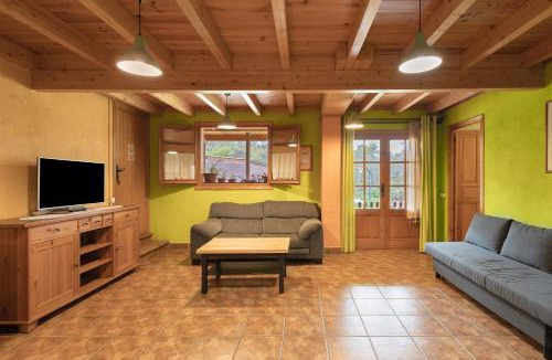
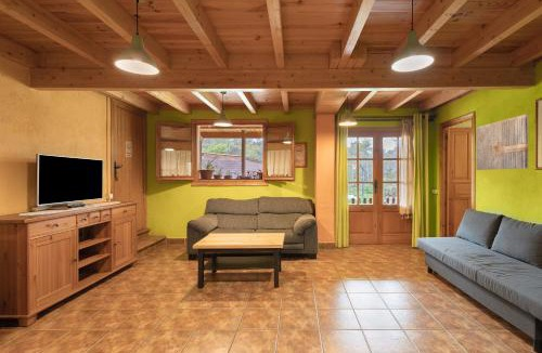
+ wall art (499, 145)
